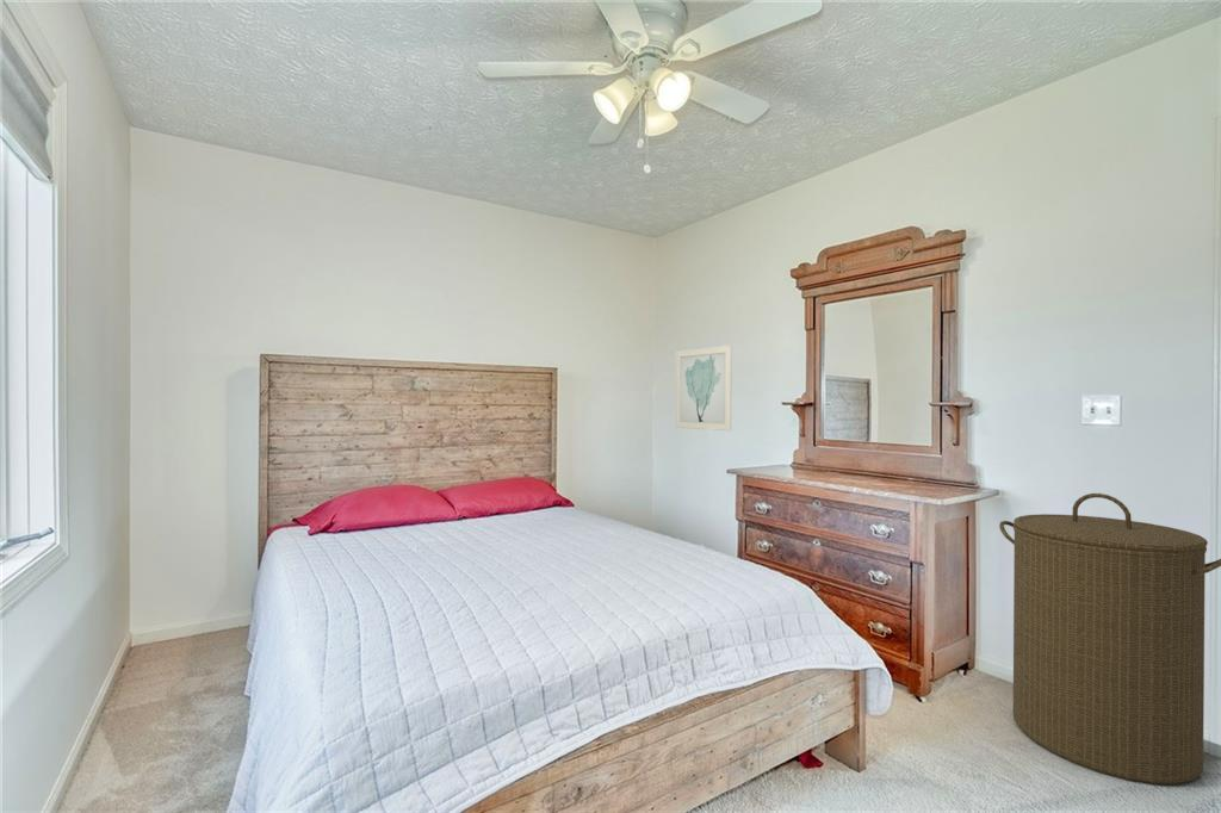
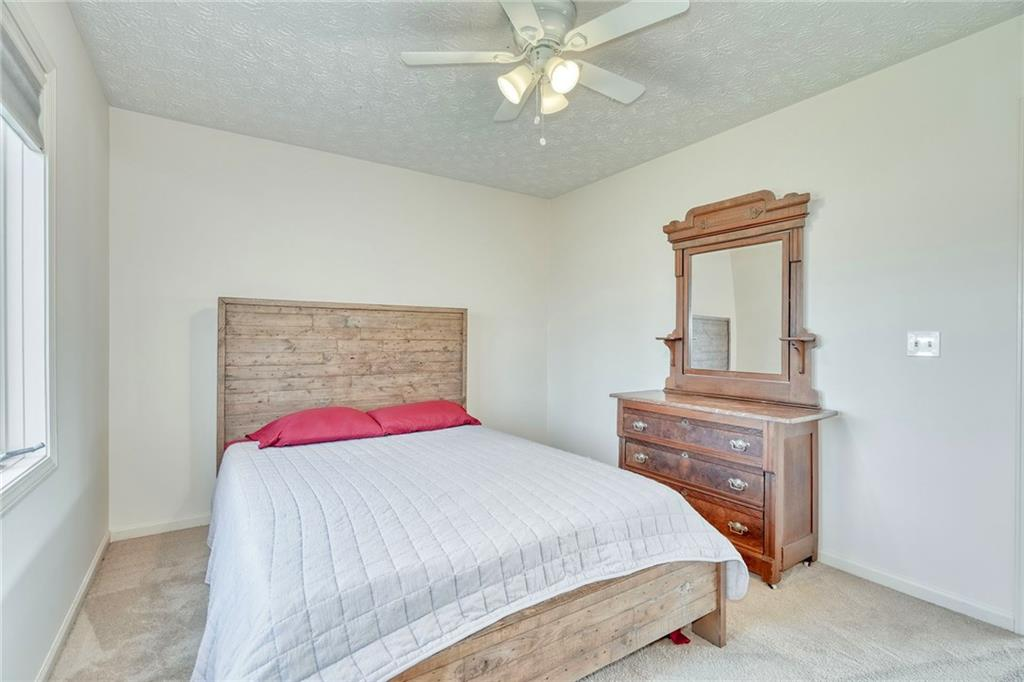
- laundry hamper (1102, 616)
- wall art (701, 389)
